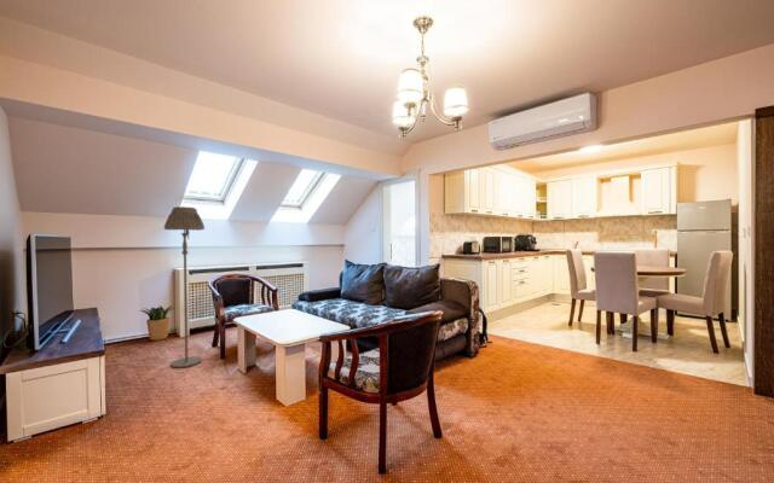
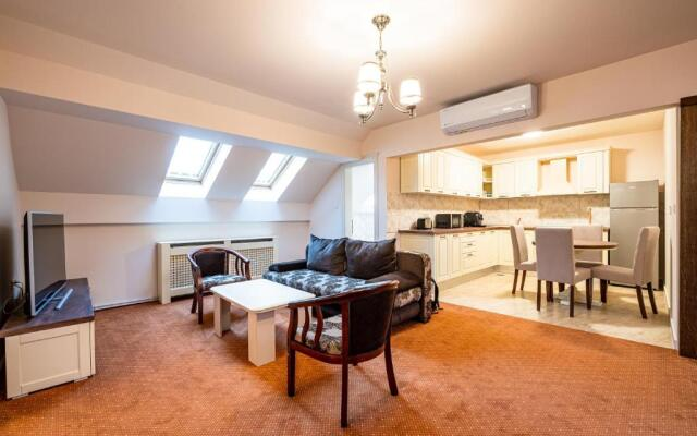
- potted plant (158, 321)
- floor lamp (185, 285)
